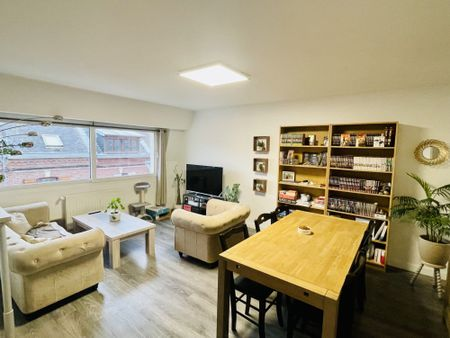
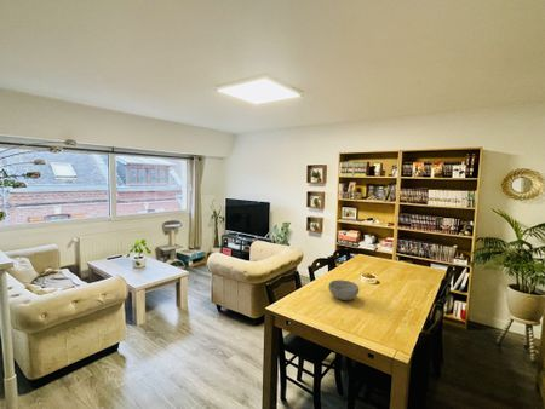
+ bowl (343, 290)
